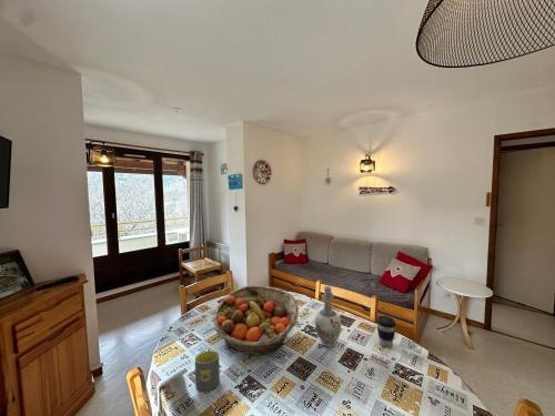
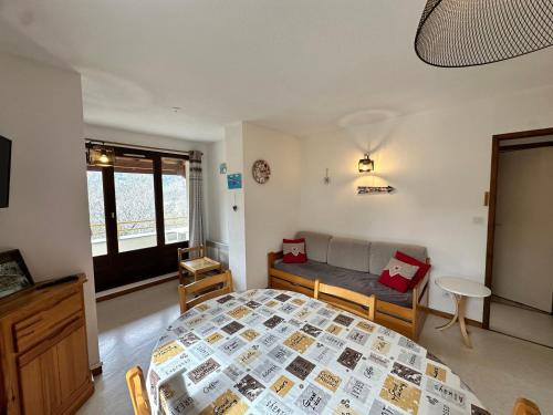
- coffee cup (385, 331)
- vase (327, 315)
- fruit basket (255, 316)
- mug (208, 368)
